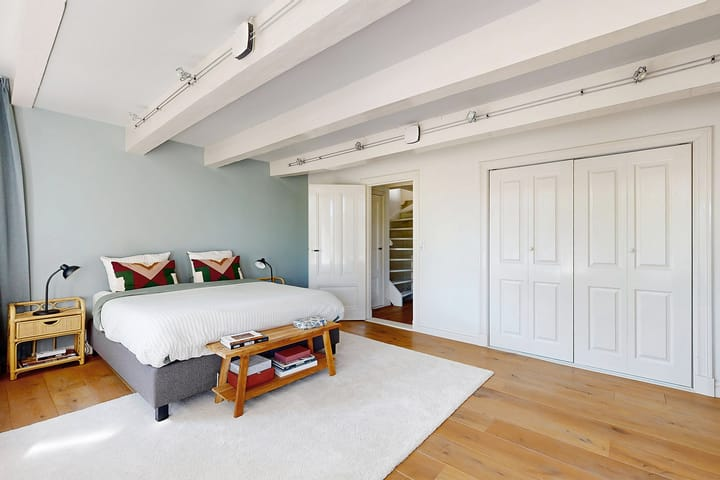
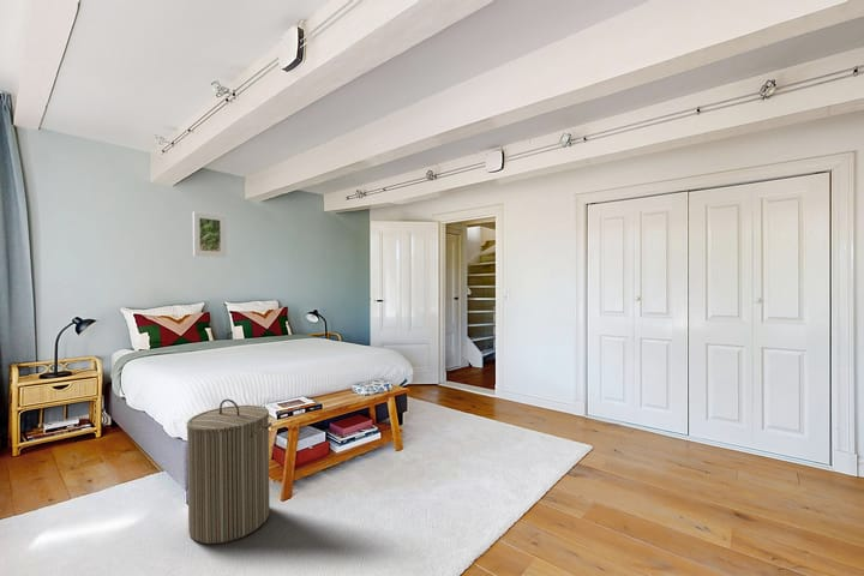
+ laundry hamper (229, 460)
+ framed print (210, 235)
